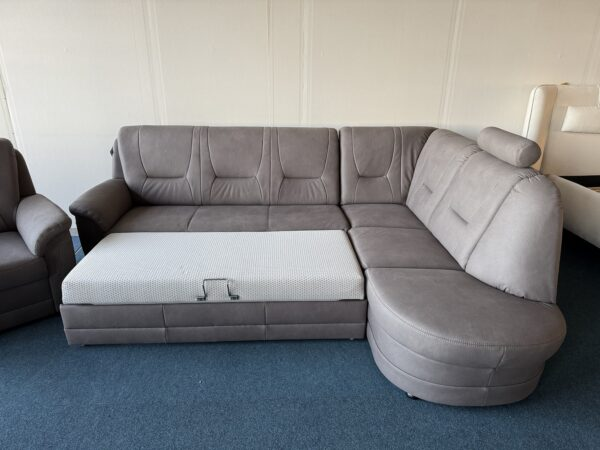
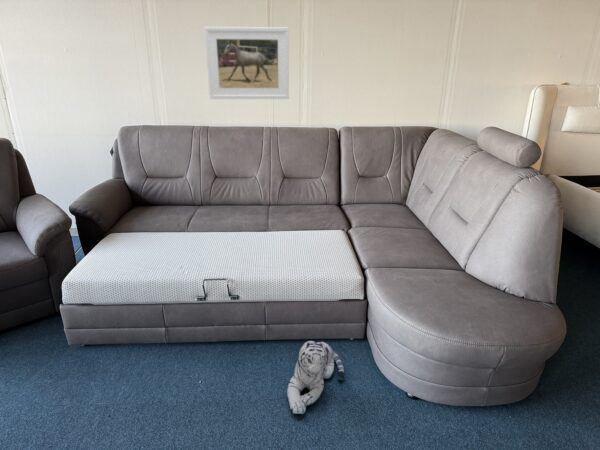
+ plush toy (317, 361)
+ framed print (248, 64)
